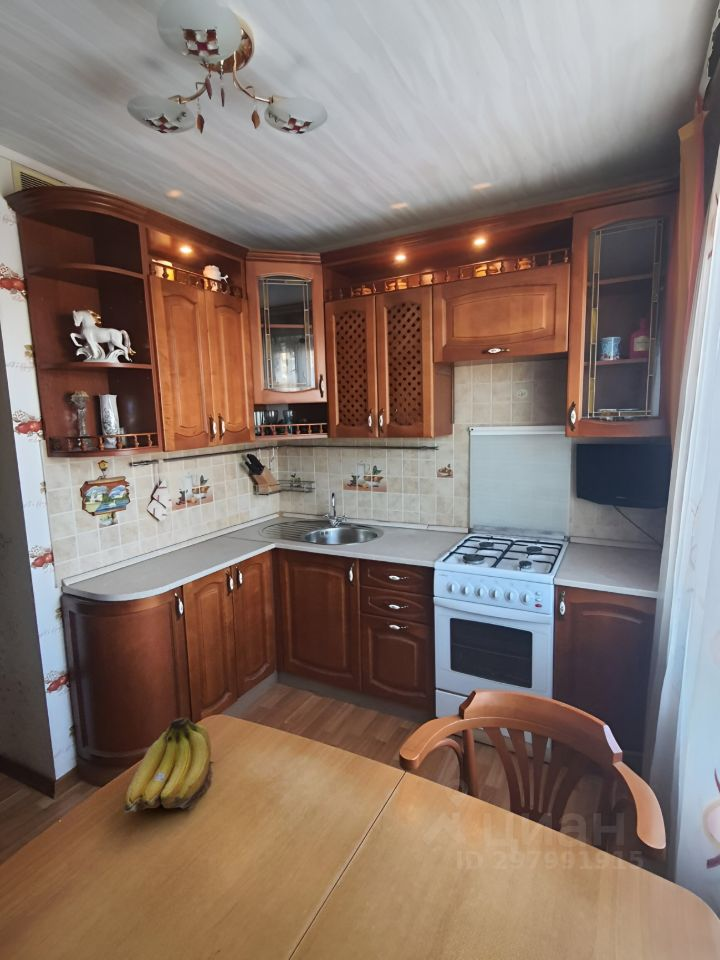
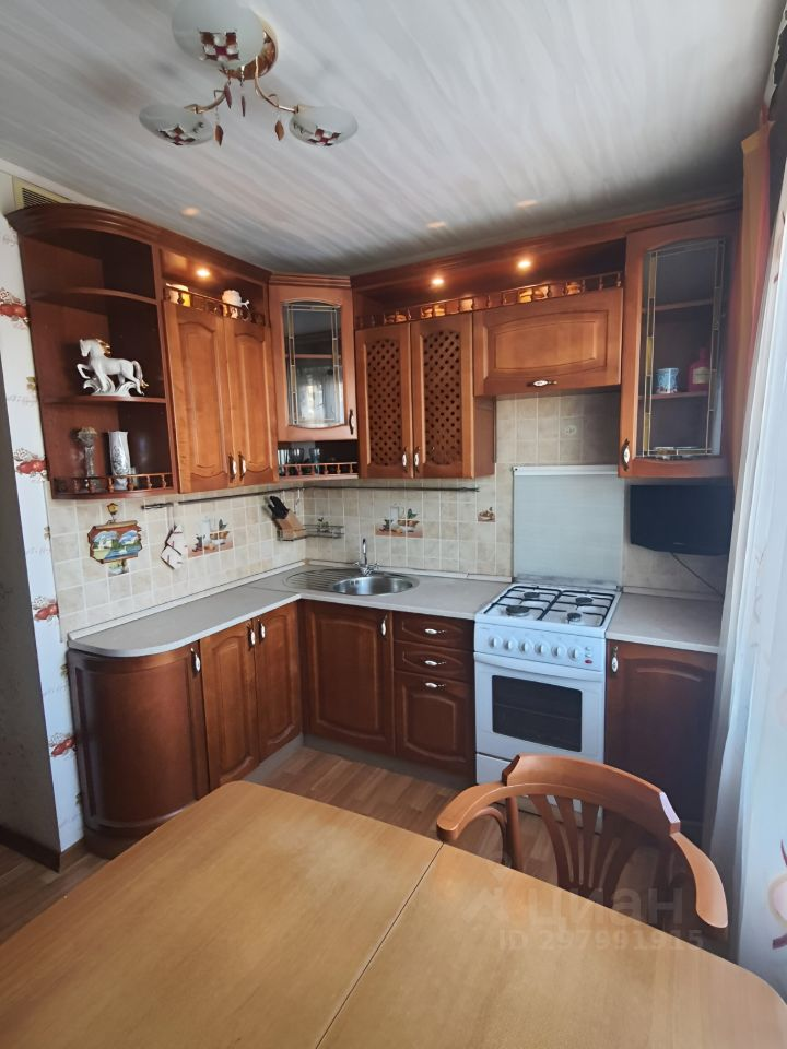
- fruit (170, 765)
